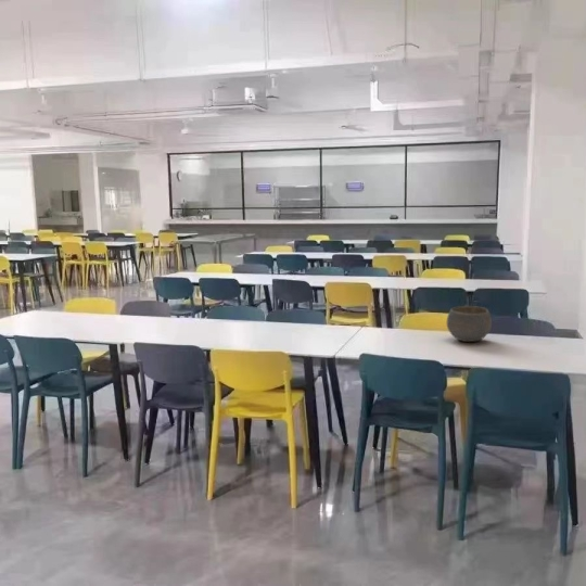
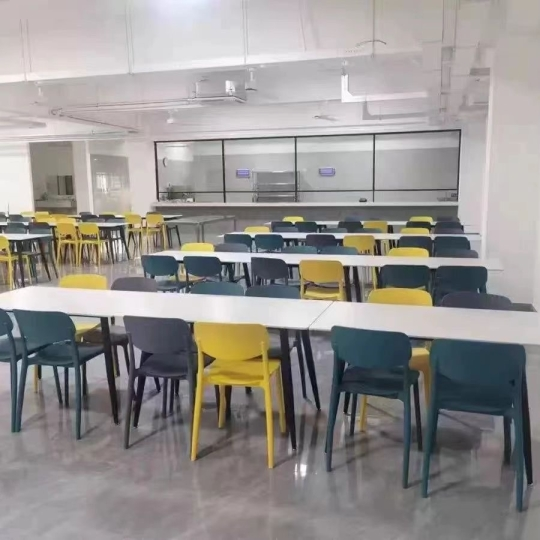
- bowl (469, 324)
